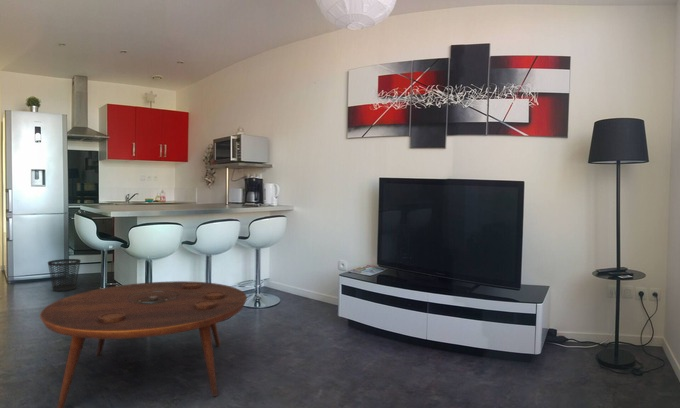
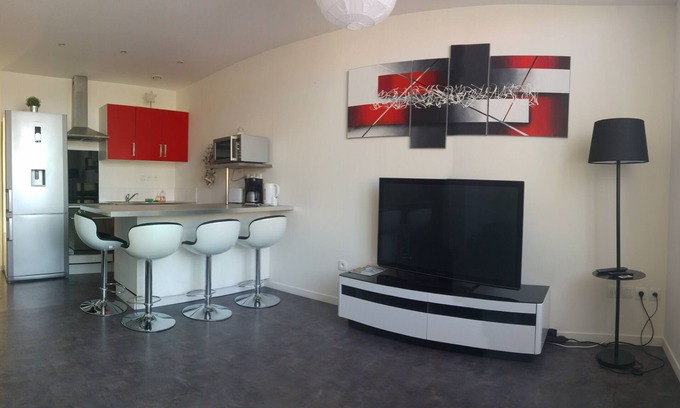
- wastebasket (64, 275)
- coffee table (152, 334)
